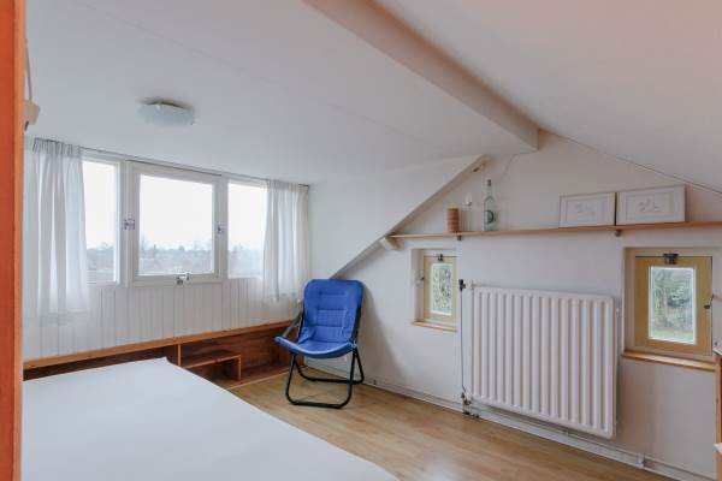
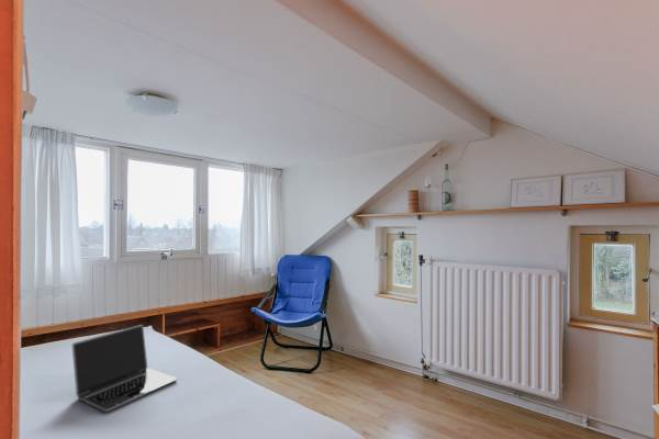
+ laptop (126, 362)
